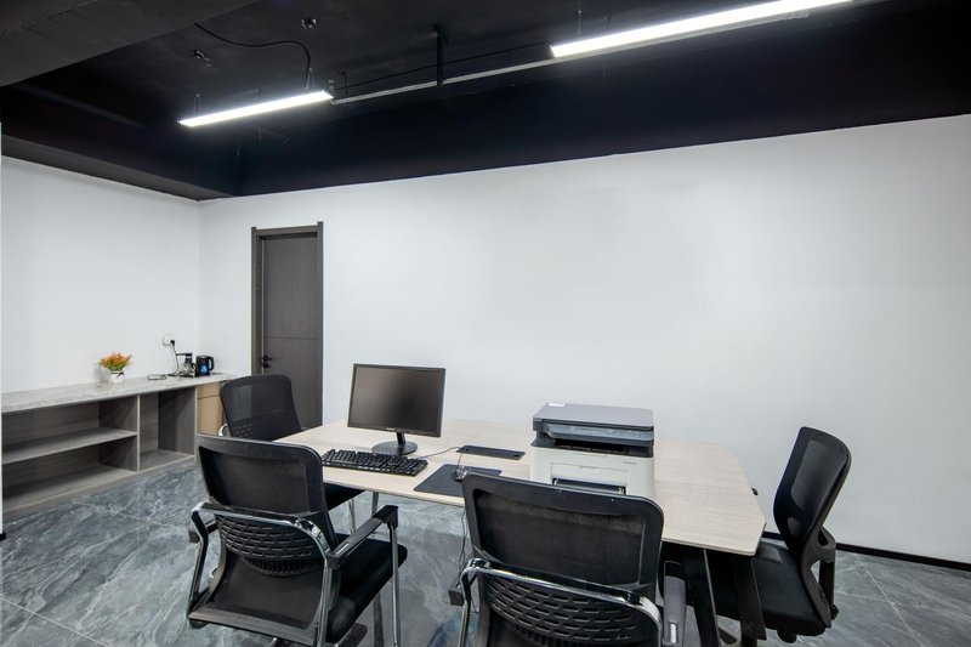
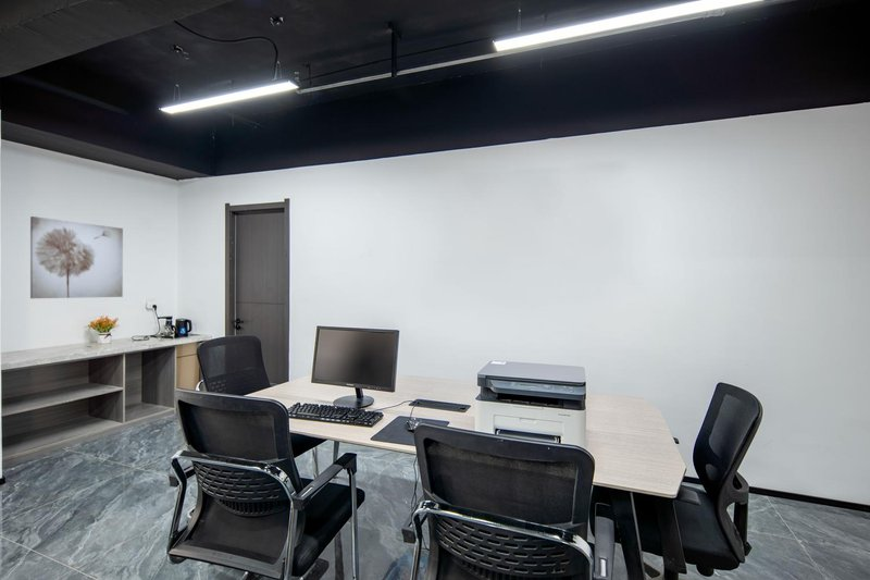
+ wall art (80, 260)
